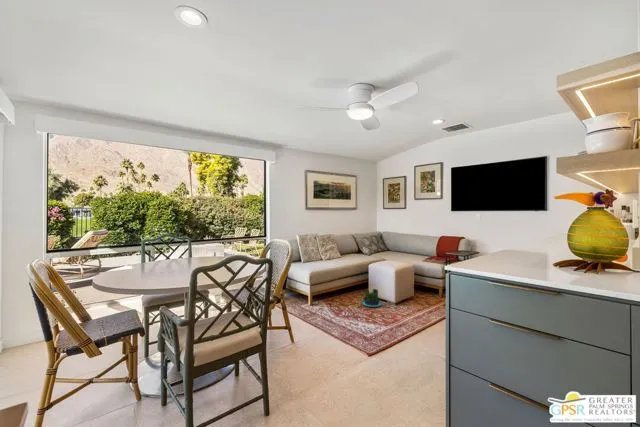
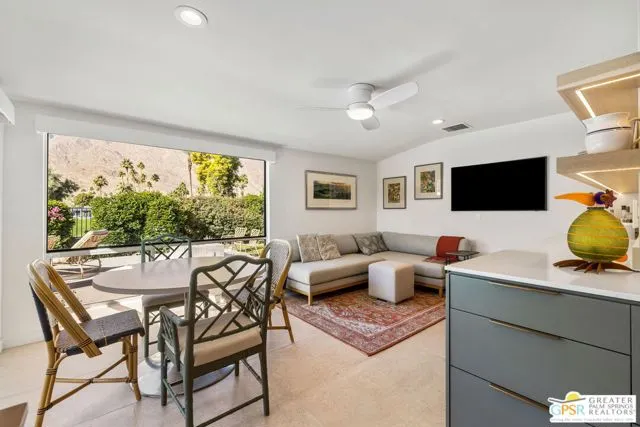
- potted plant (372, 297)
